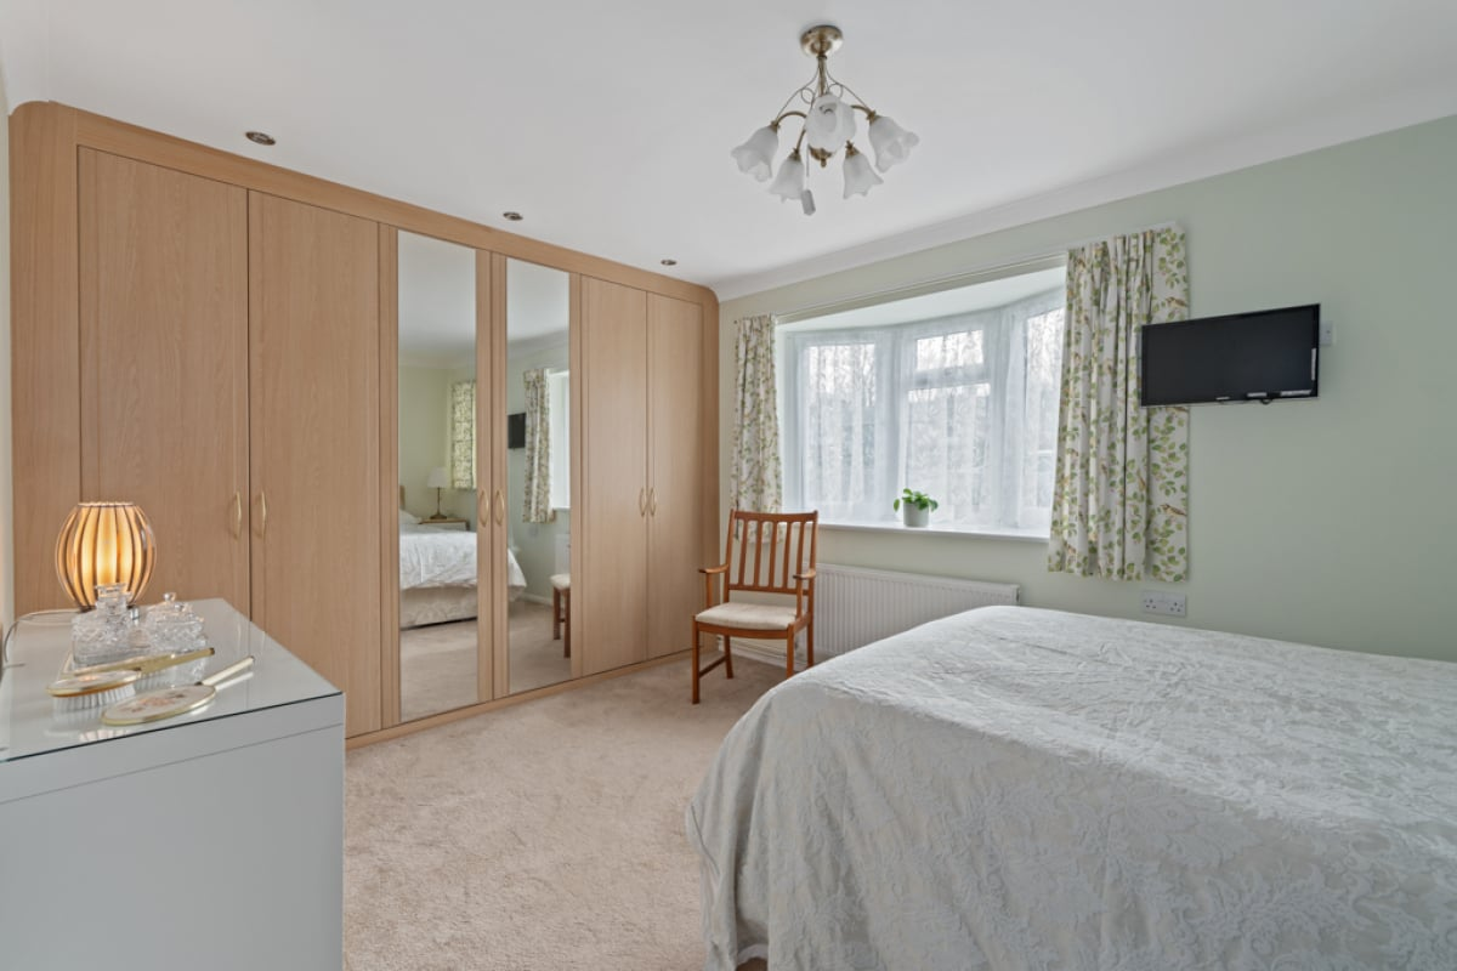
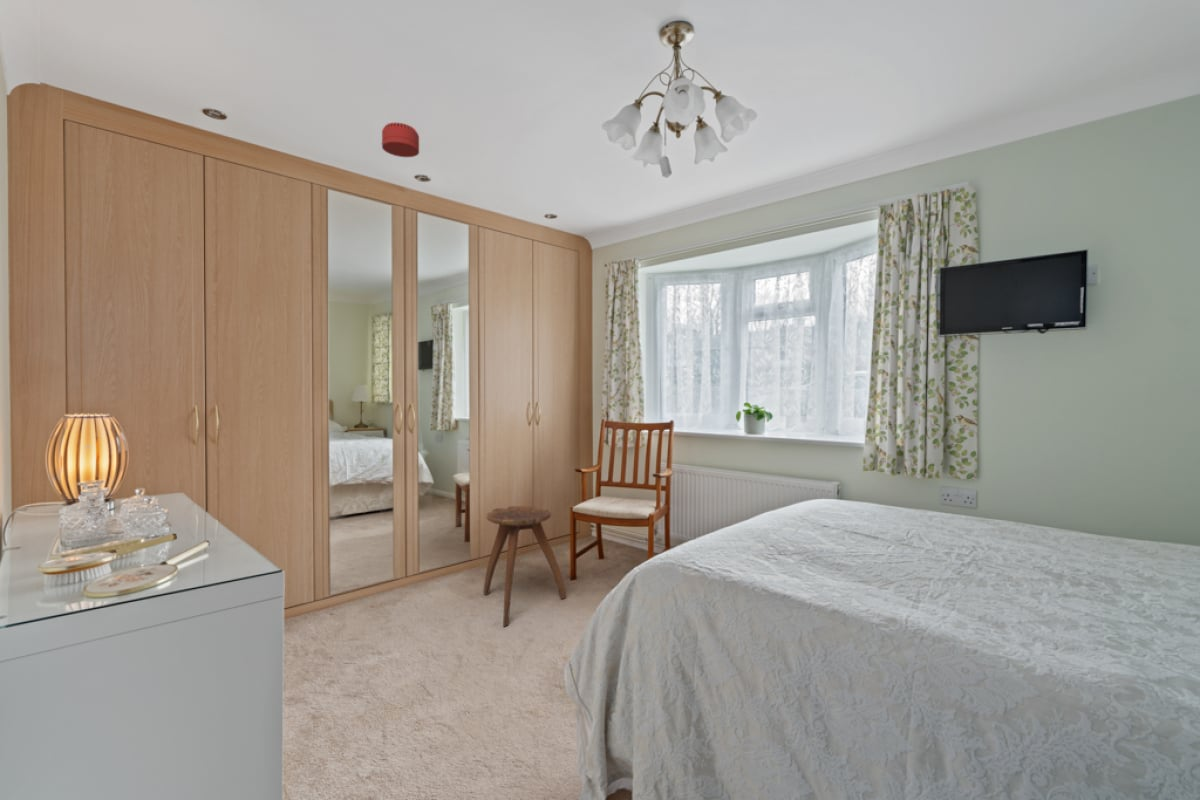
+ smoke detector (400, 139)
+ stool (515, 557)
